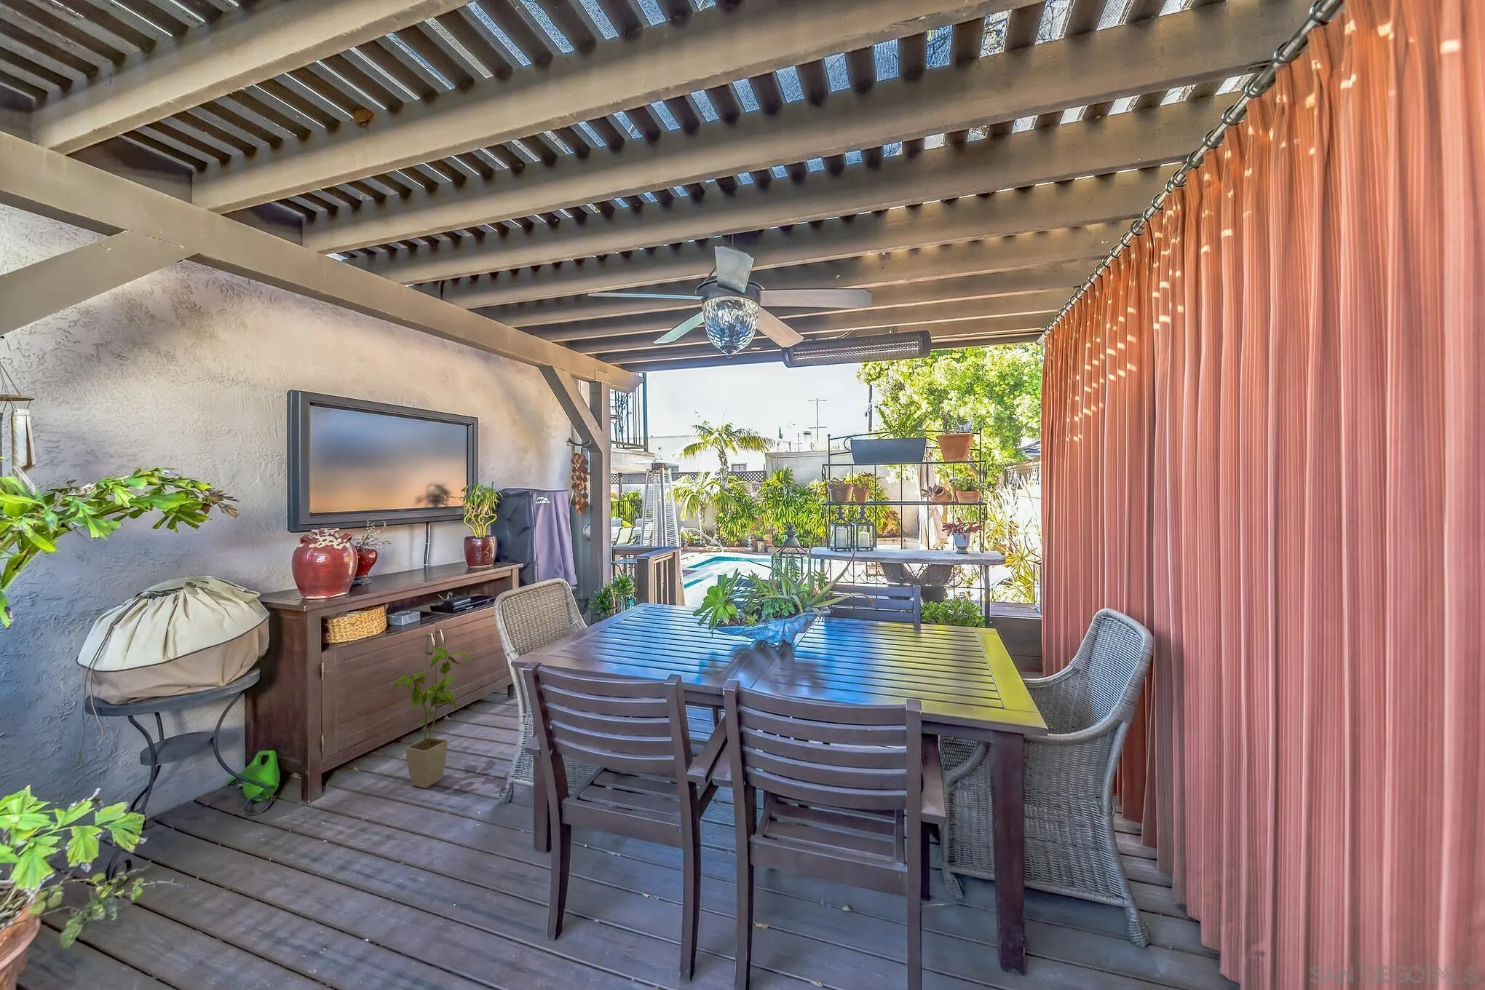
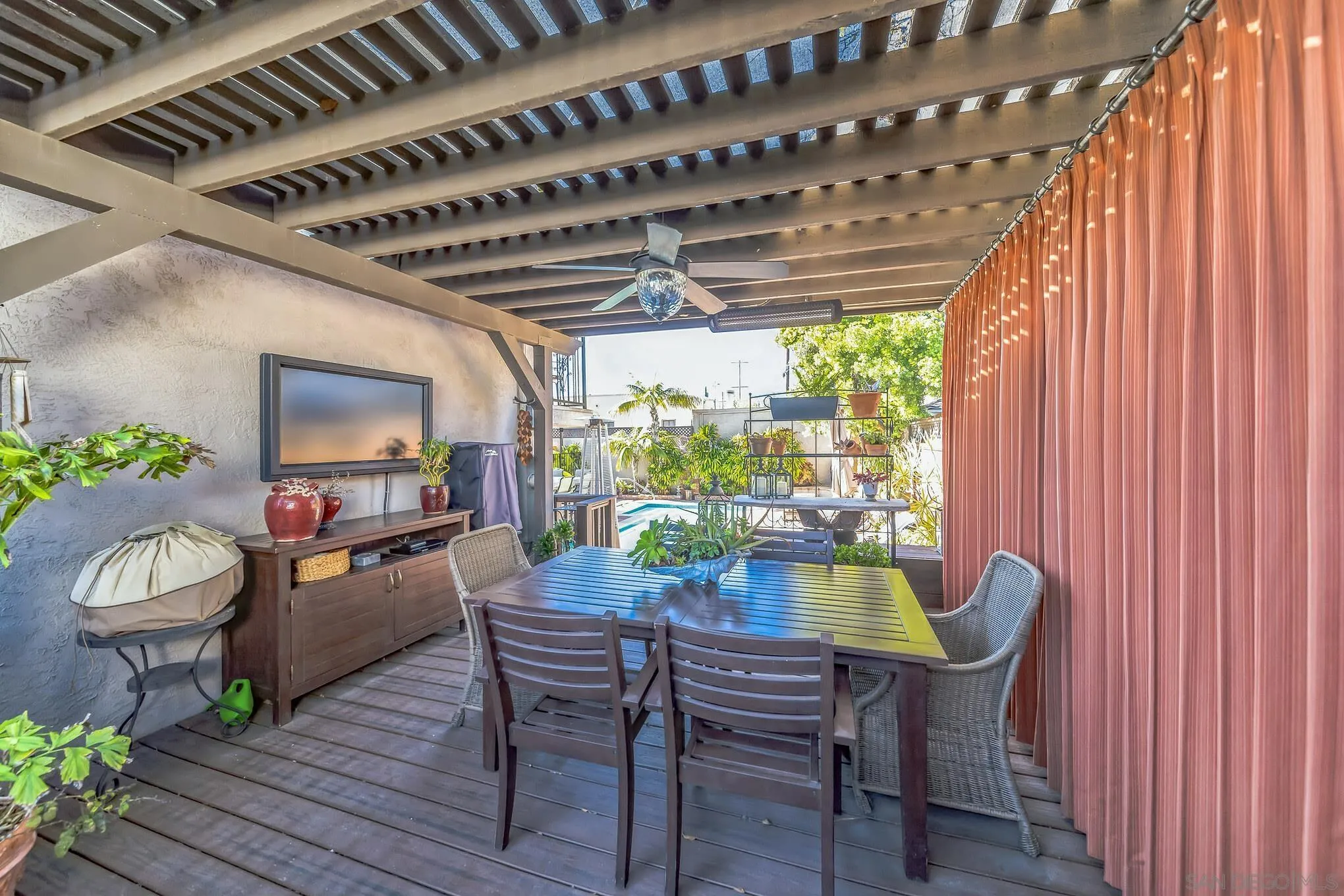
- house plant (436, 712)
